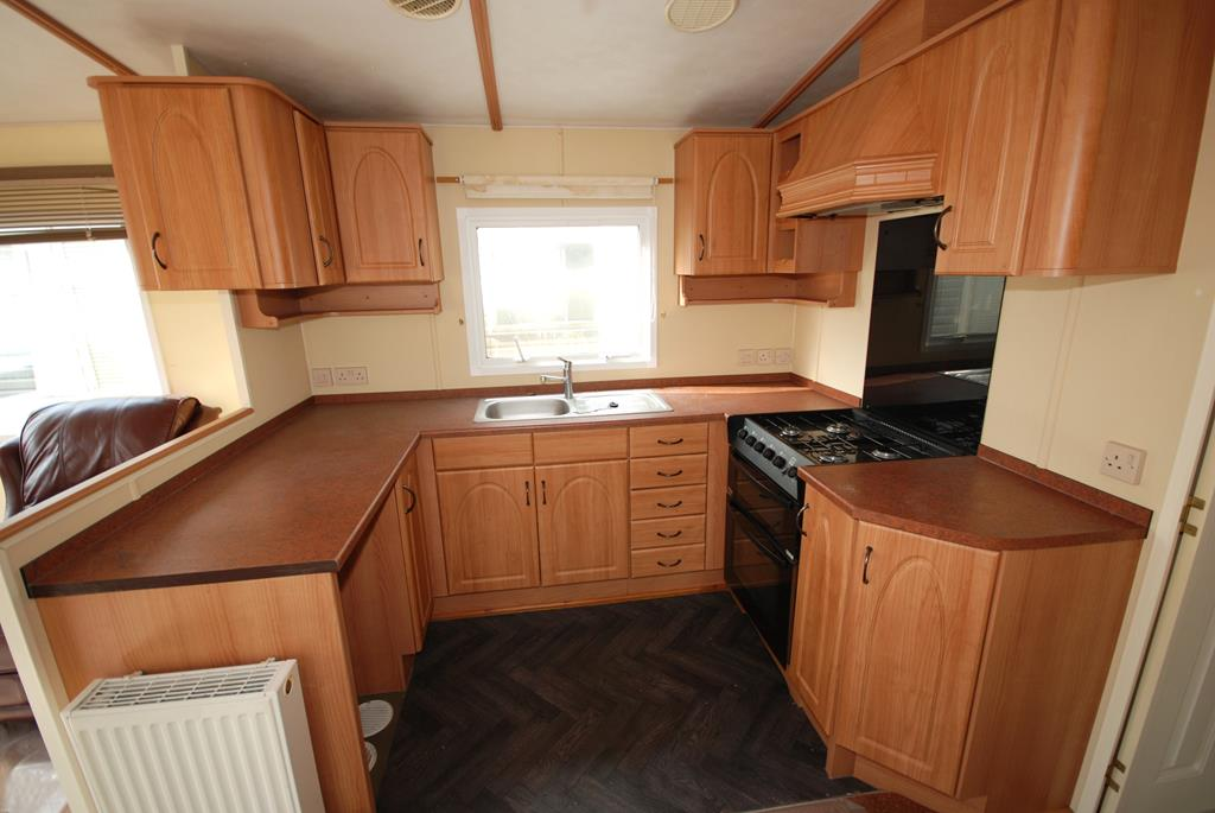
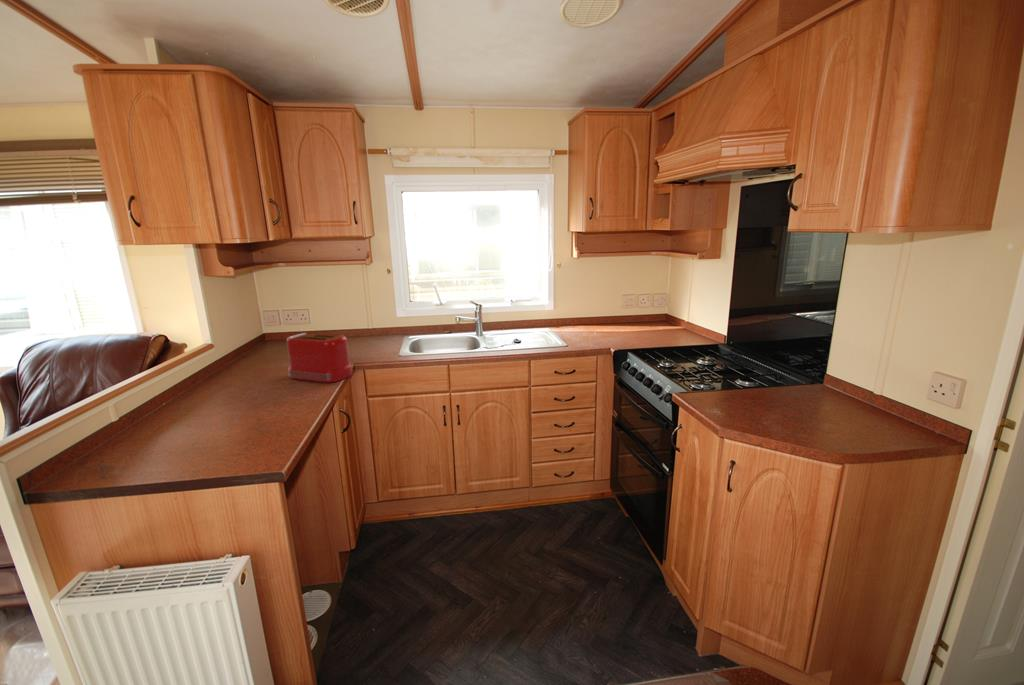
+ toaster (318, 356)
